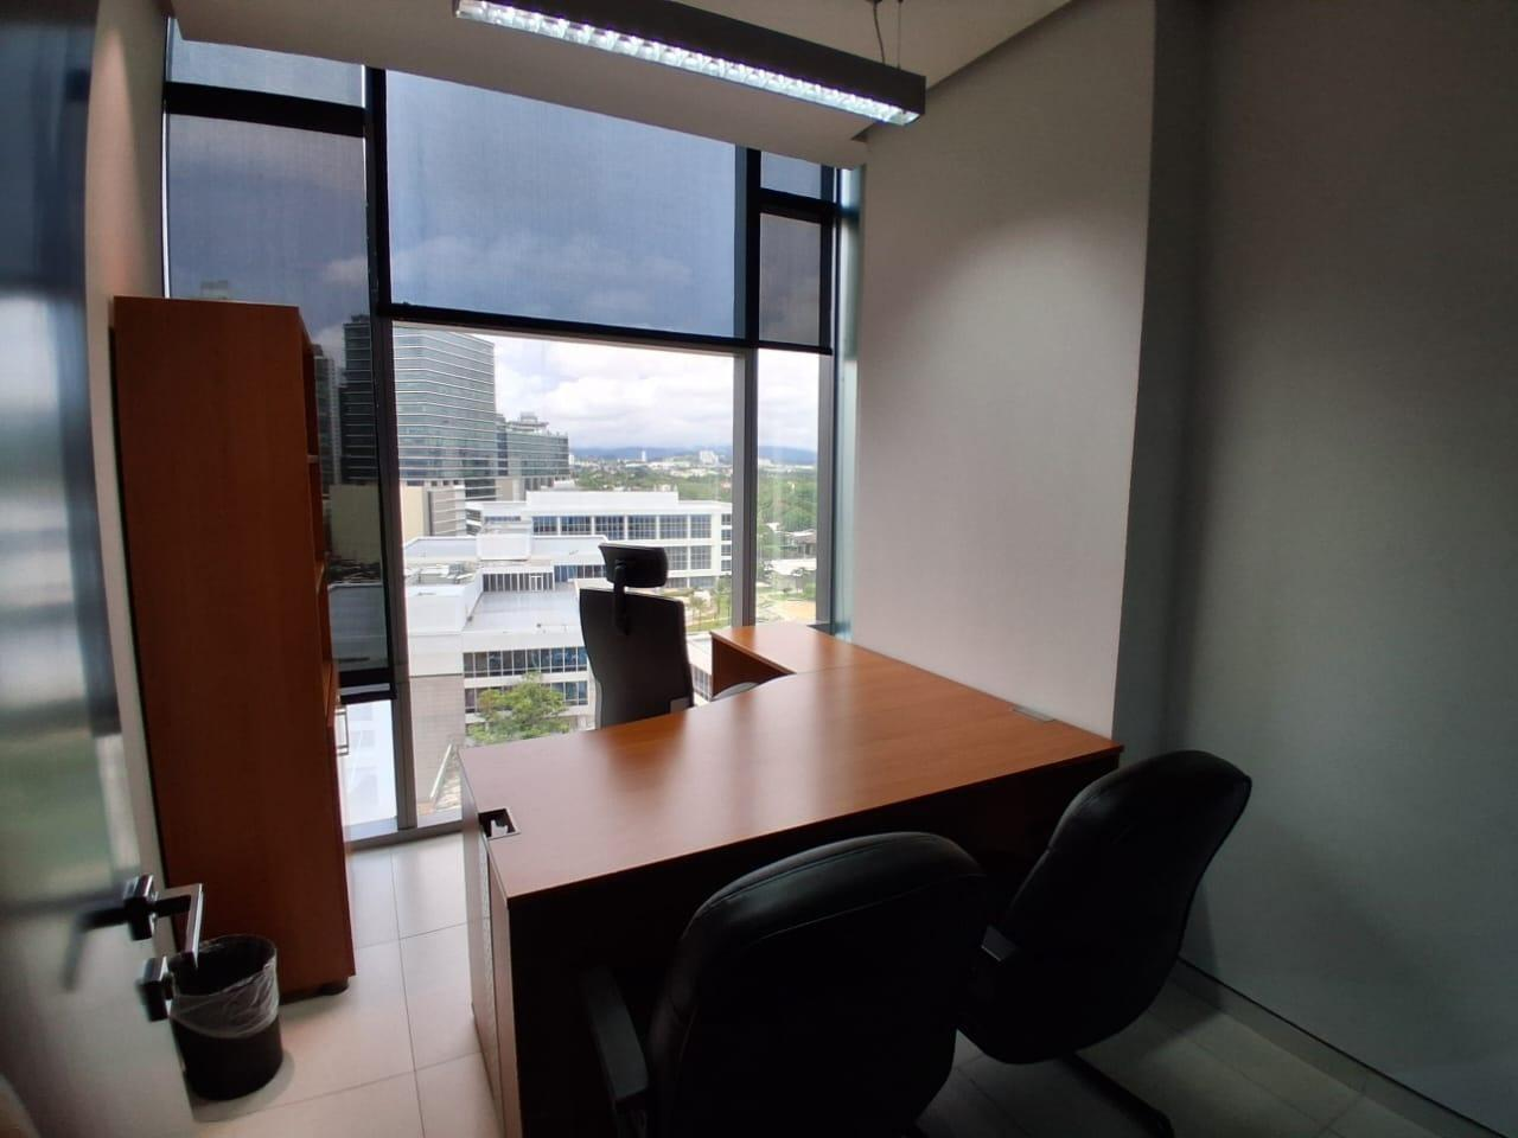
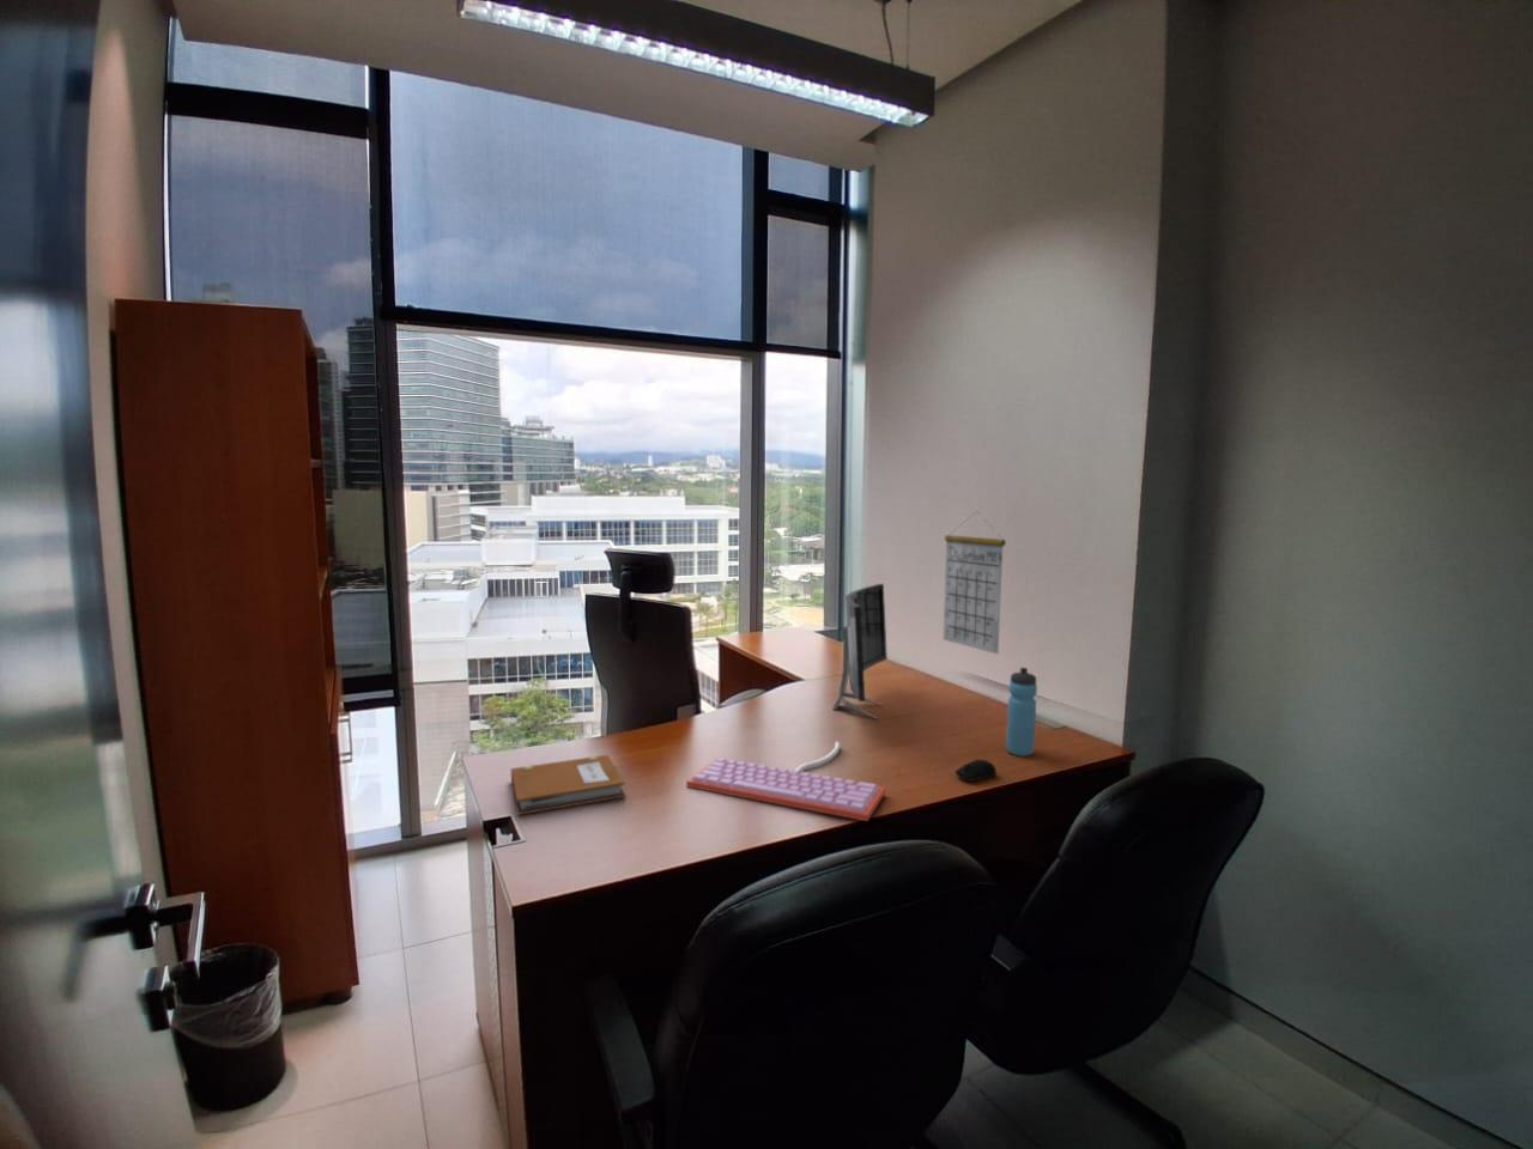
+ keyboard (803, 766)
+ water bottle (1021, 710)
+ calendar (972, 579)
+ notebook (569, 781)
+ computer mouse (977, 769)
+ monitor (857, 651)
